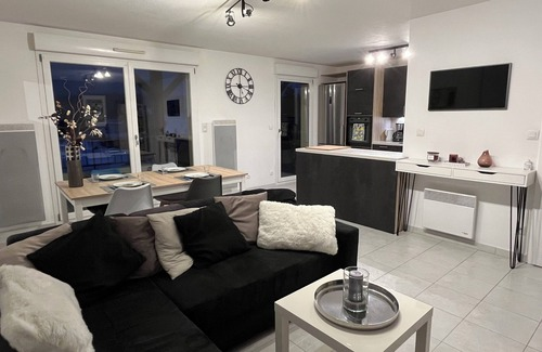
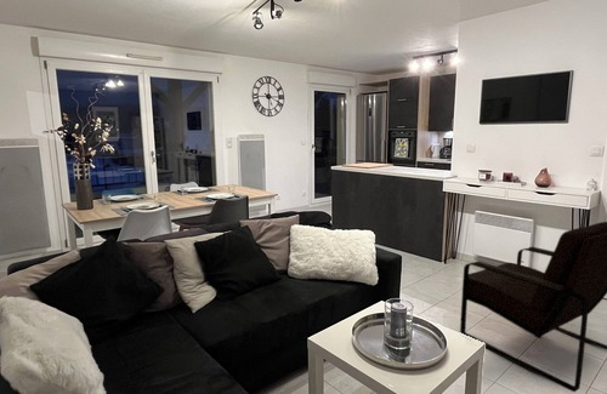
+ armchair (540, 282)
